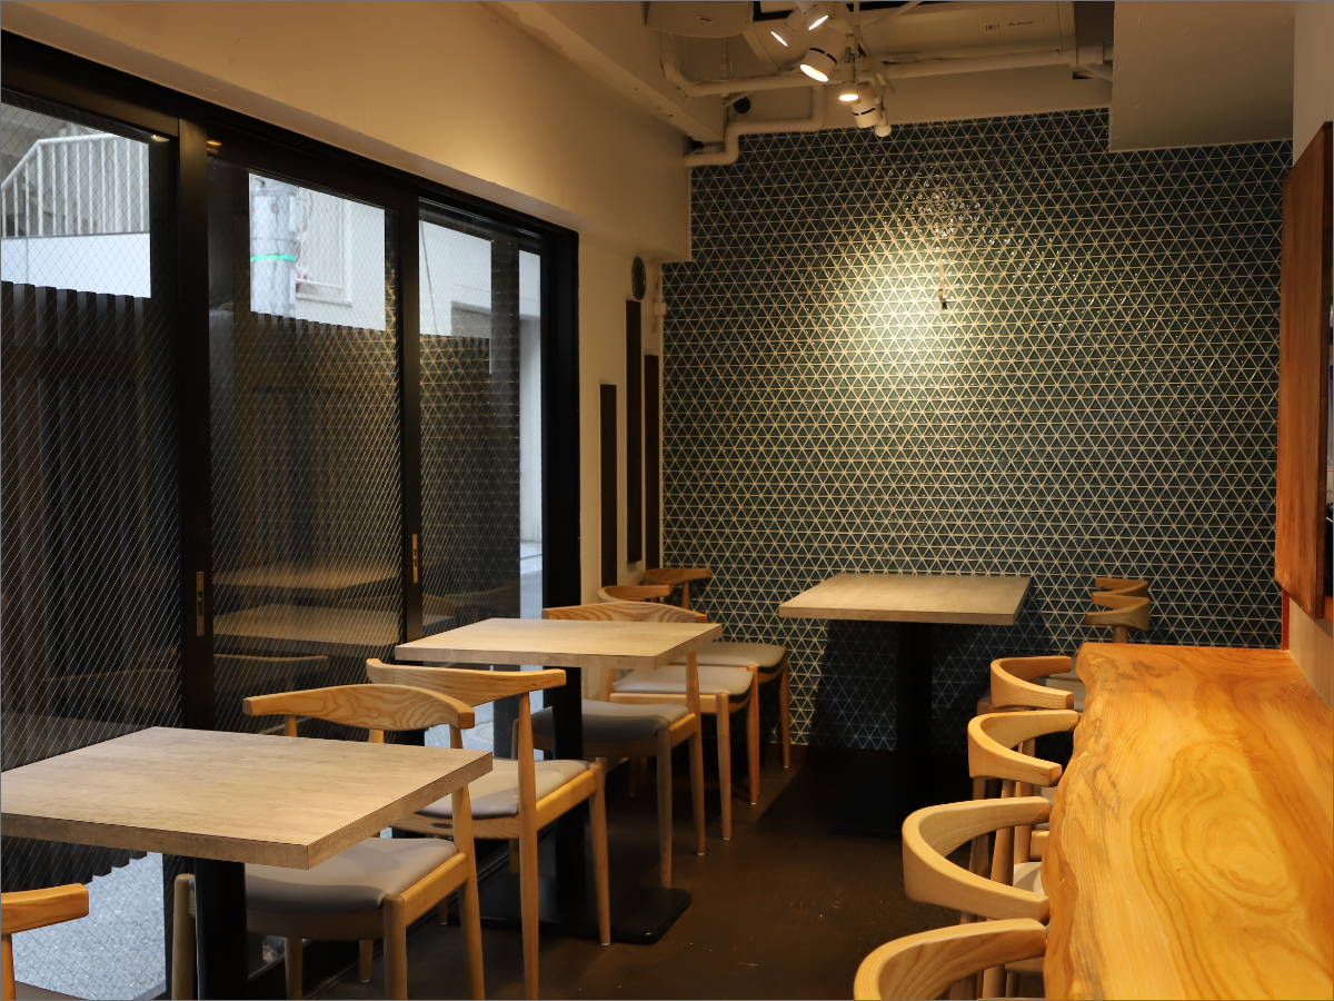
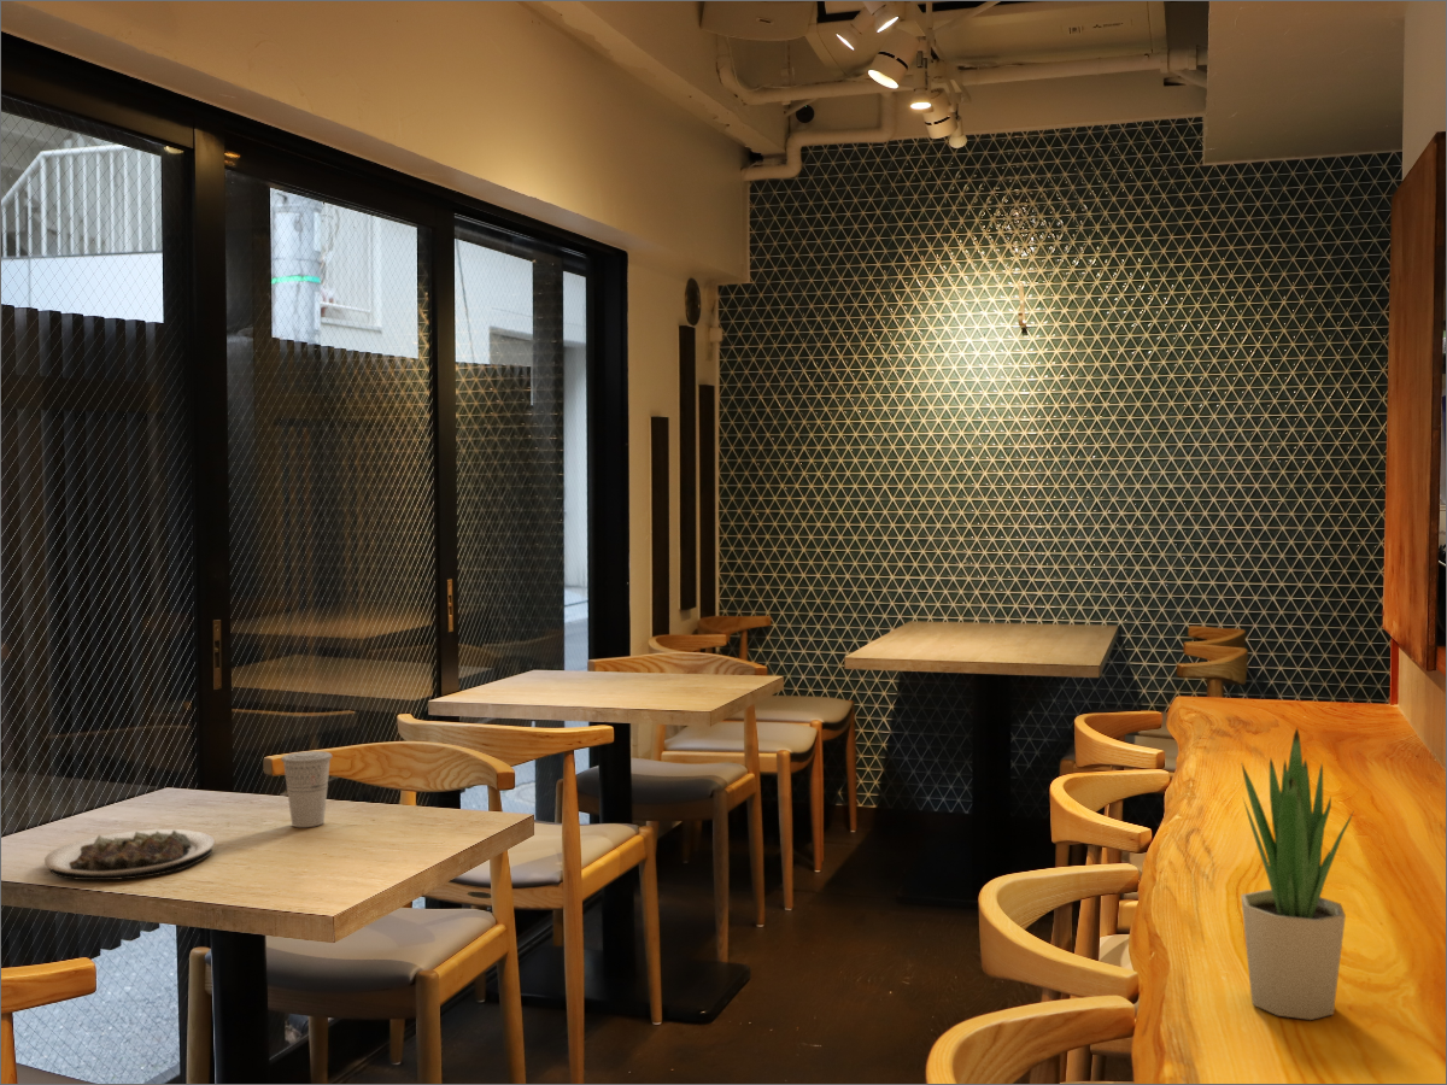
+ potted plant (1296, 862)
+ cup (306, 788)
+ plate (131, 849)
